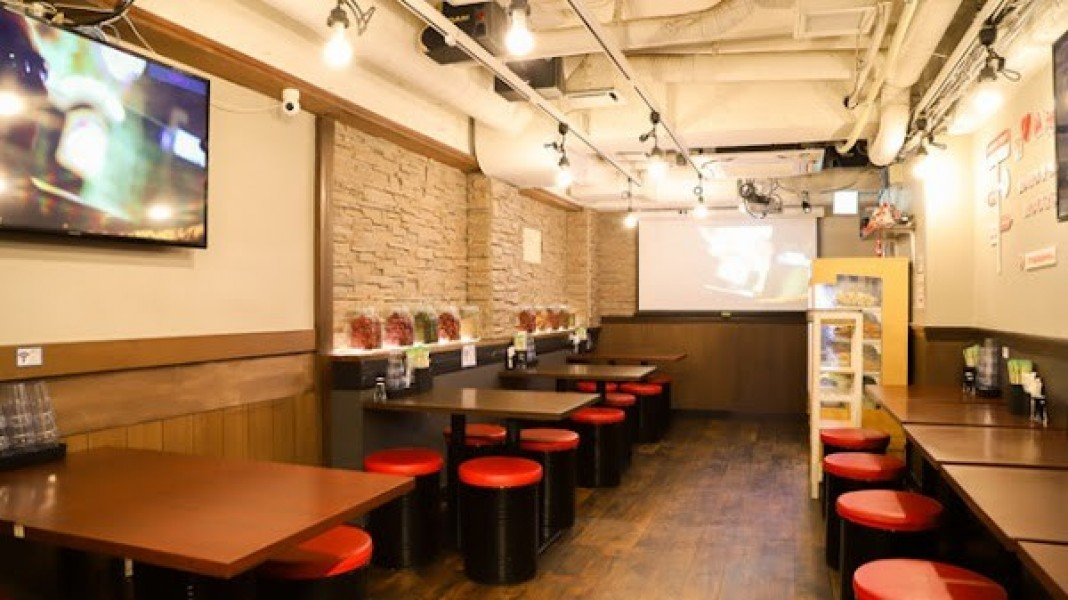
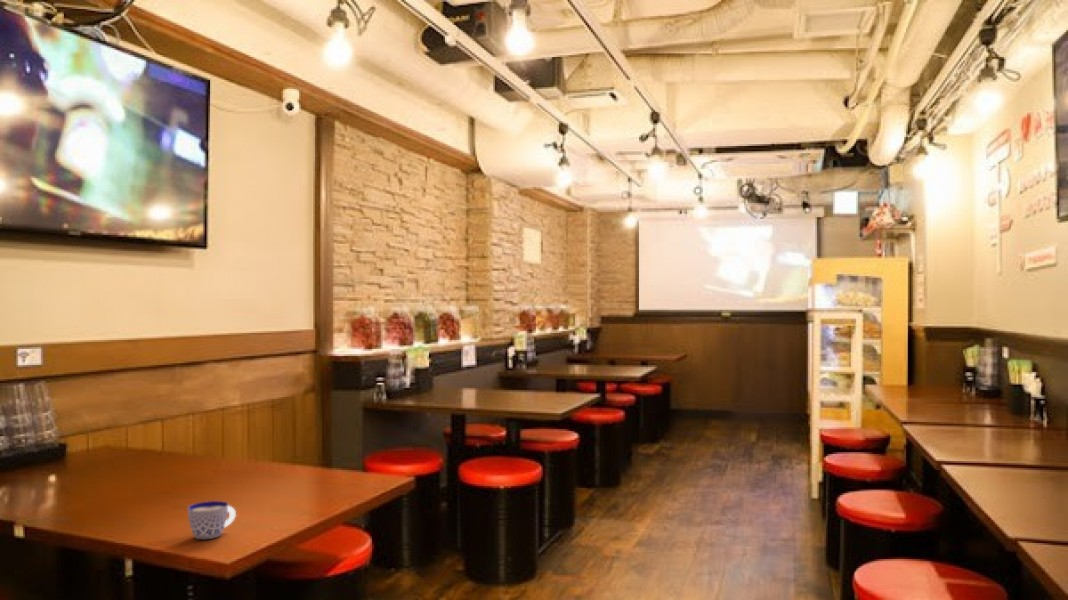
+ cup (213, 519)
